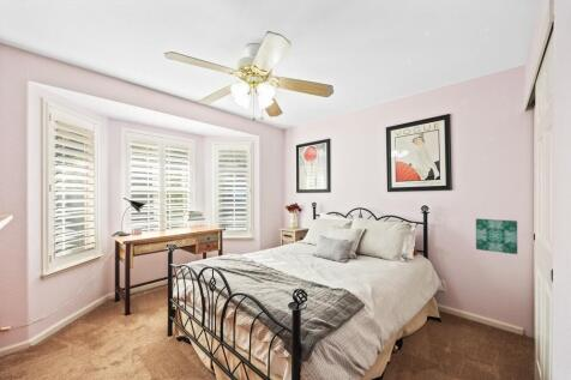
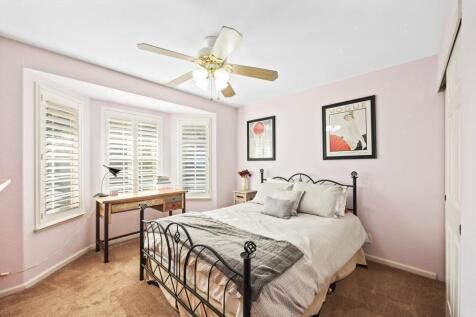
- wall art (495, 235)
